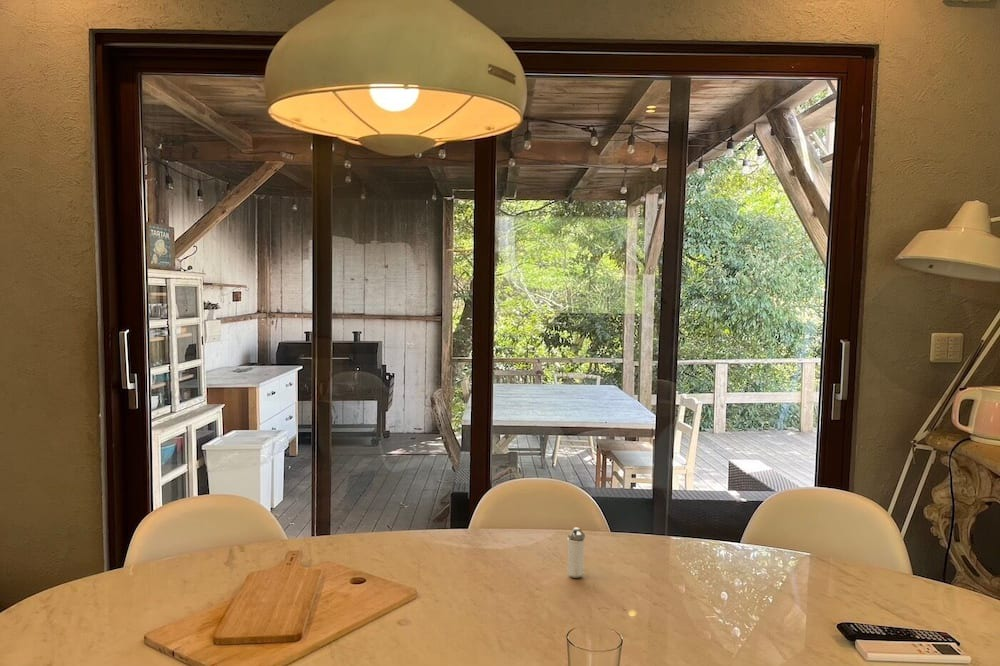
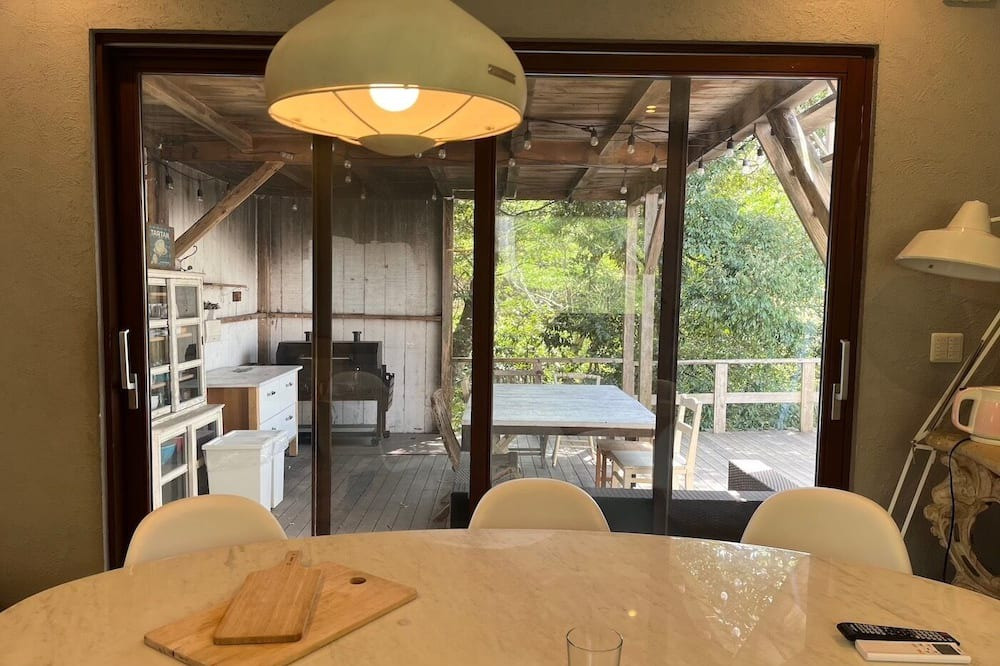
- shaker (576, 552)
